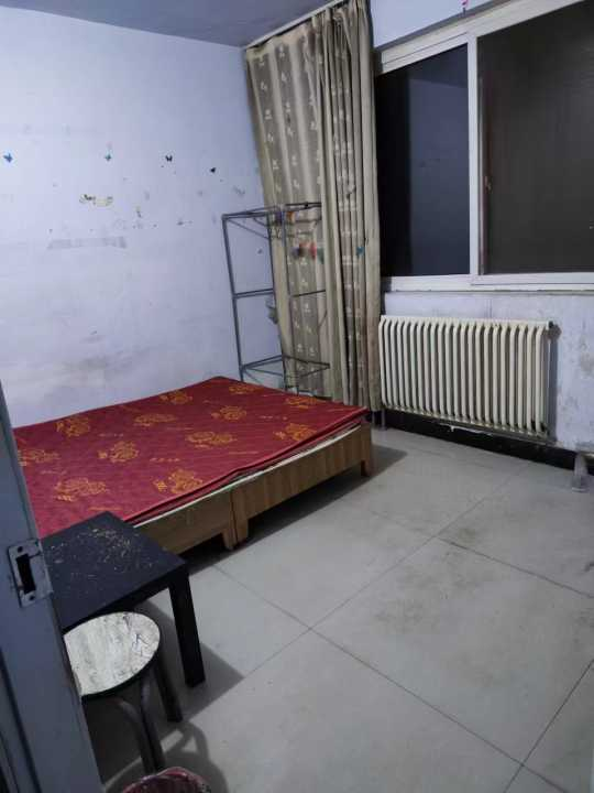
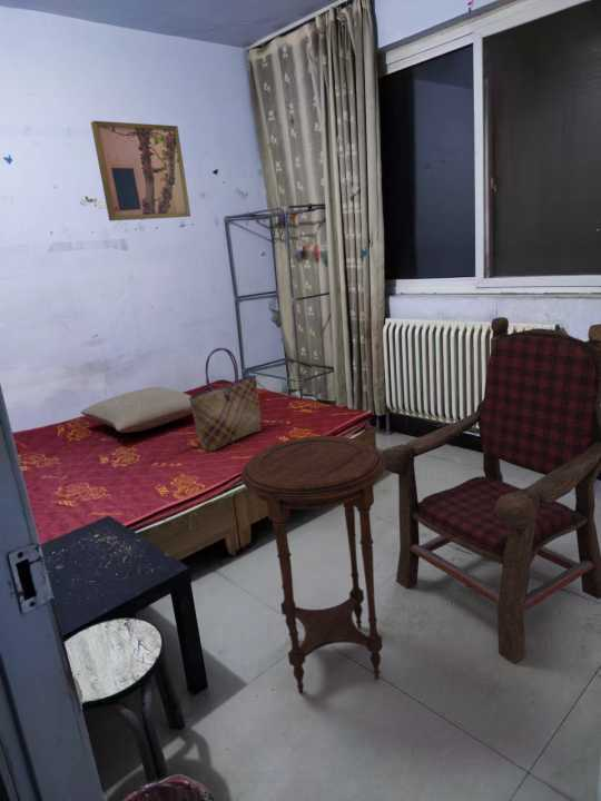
+ wall art (144, 171)
+ tote bag (225, 394)
+ armchair (497, 469)
+ side table (351, 563)
+ pillow (144, 407)
